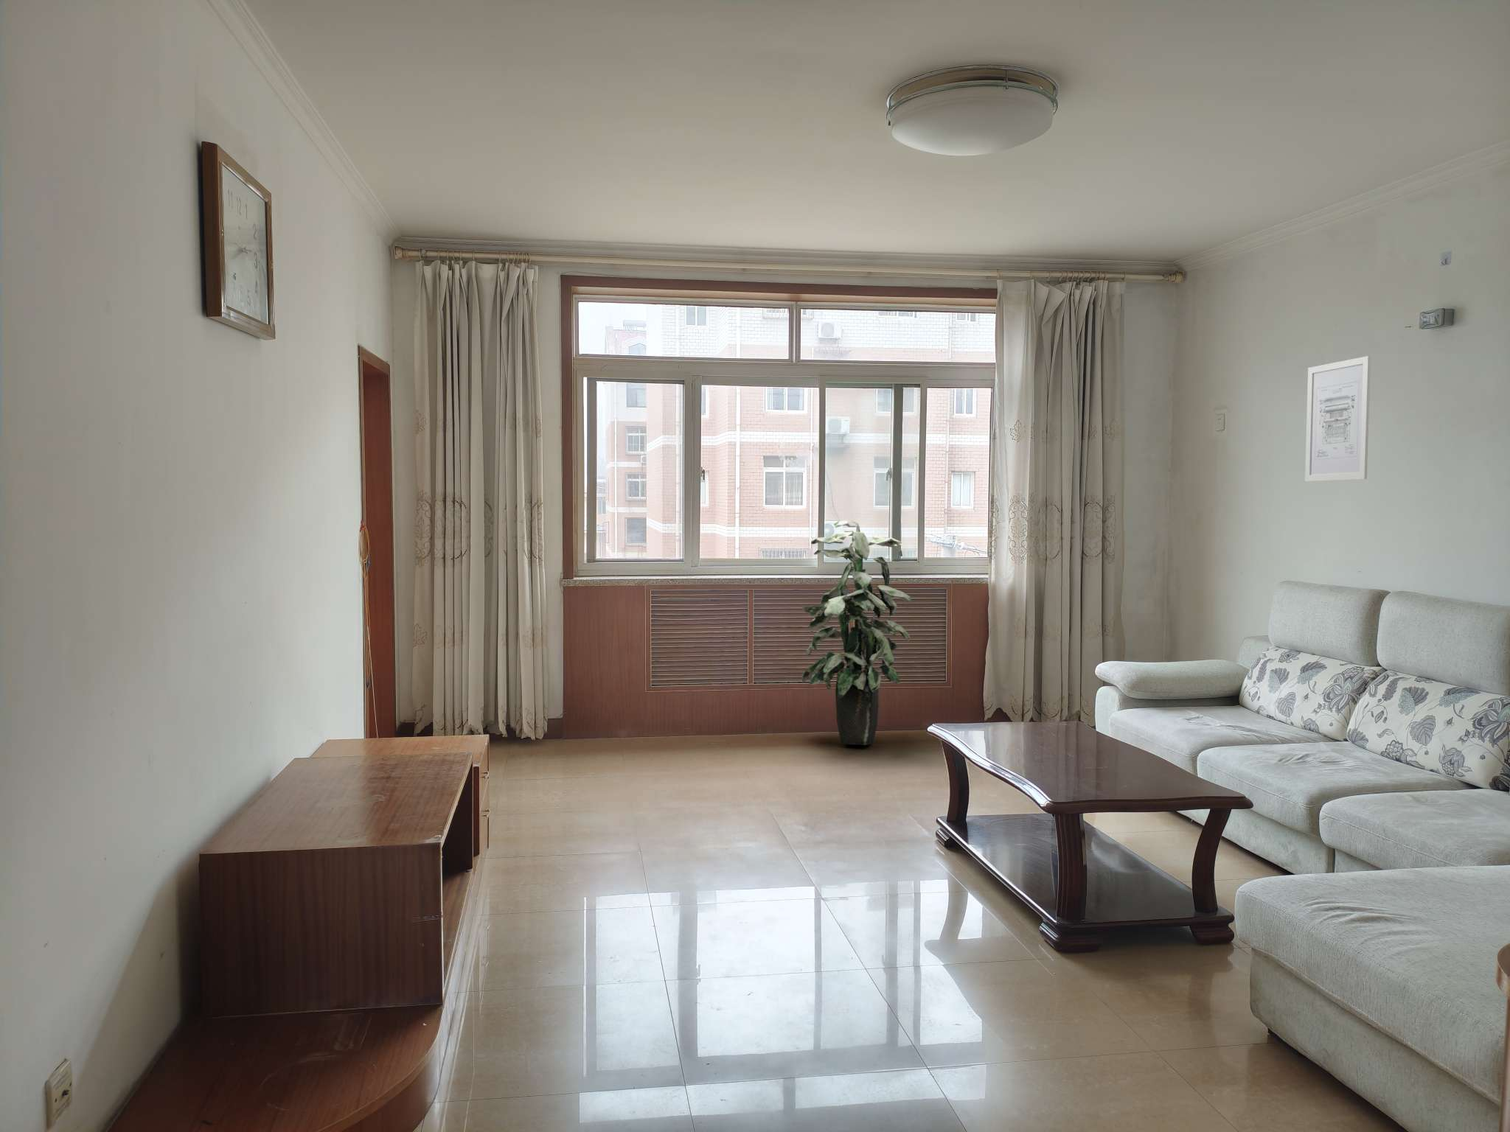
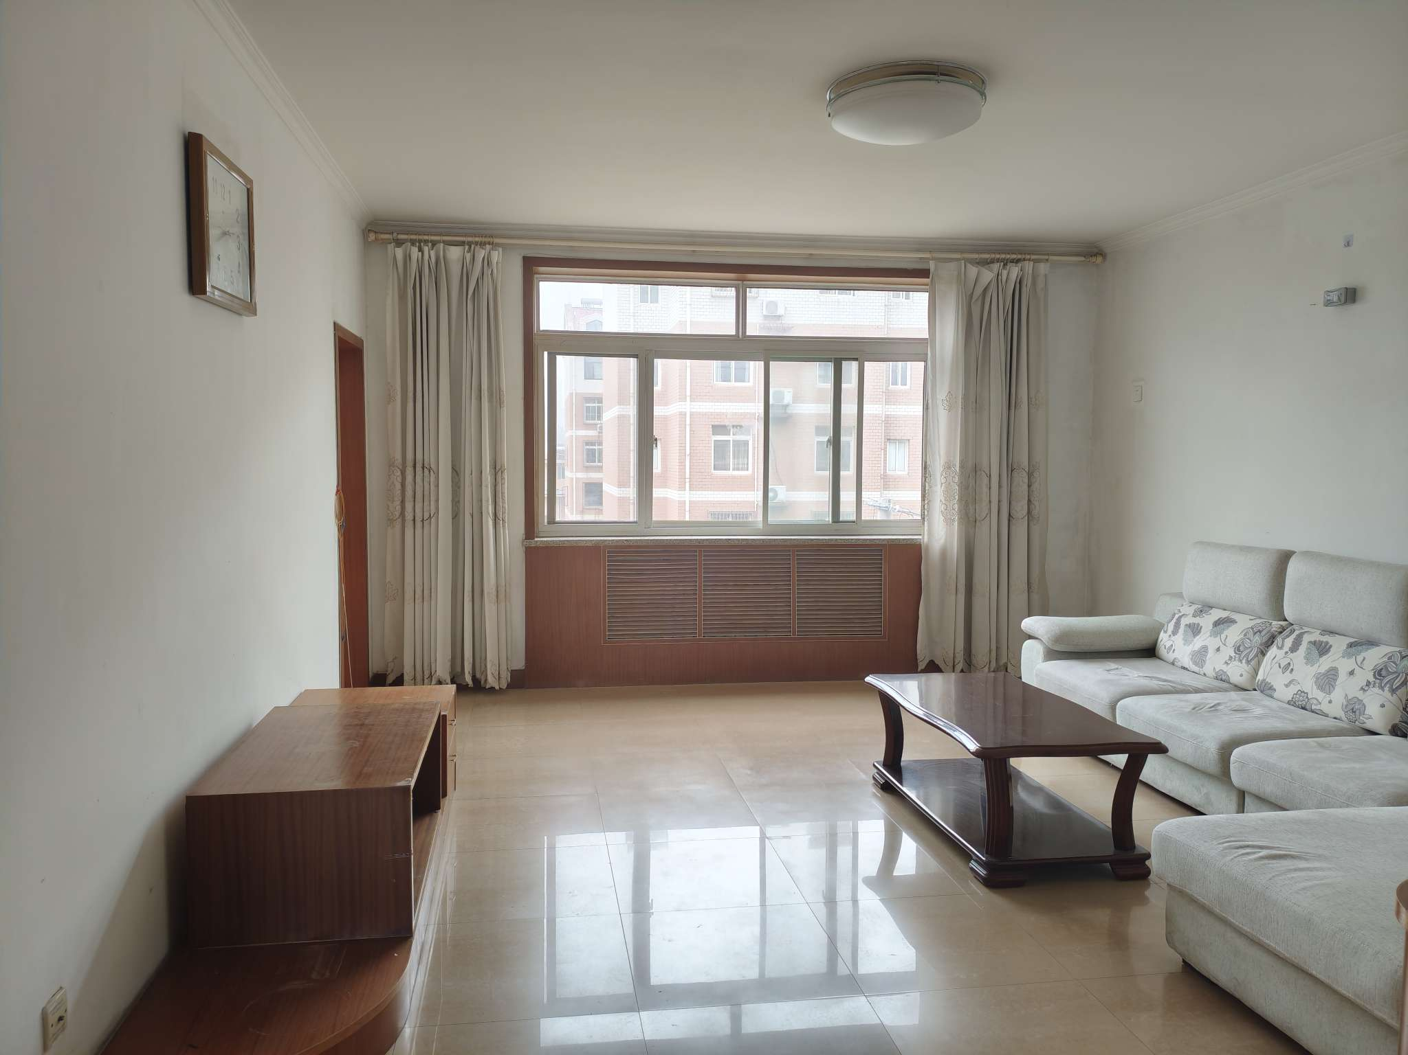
- indoor plant (852, 631)
- wall art (1336, 421)
